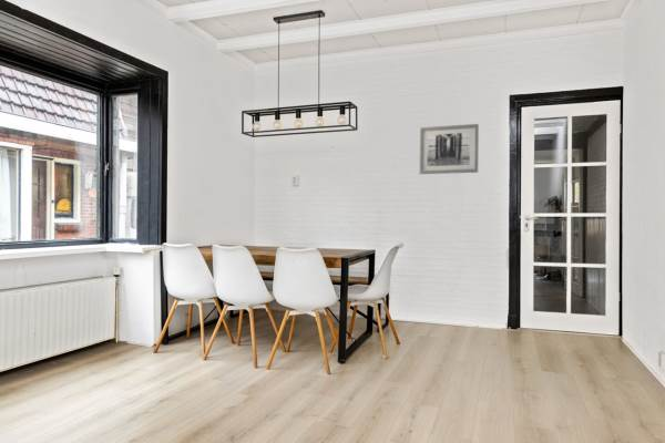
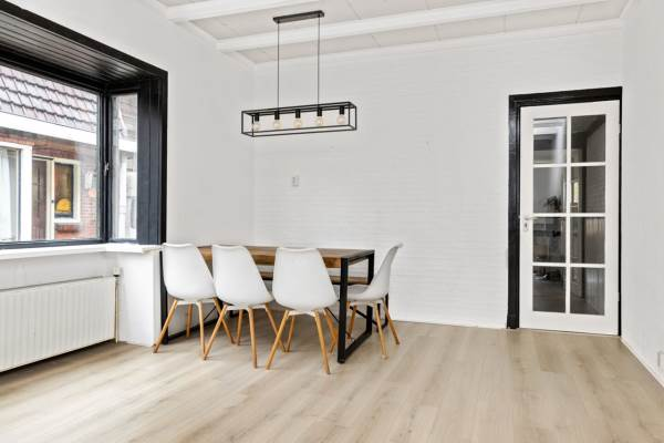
- wall art (448, 150)
